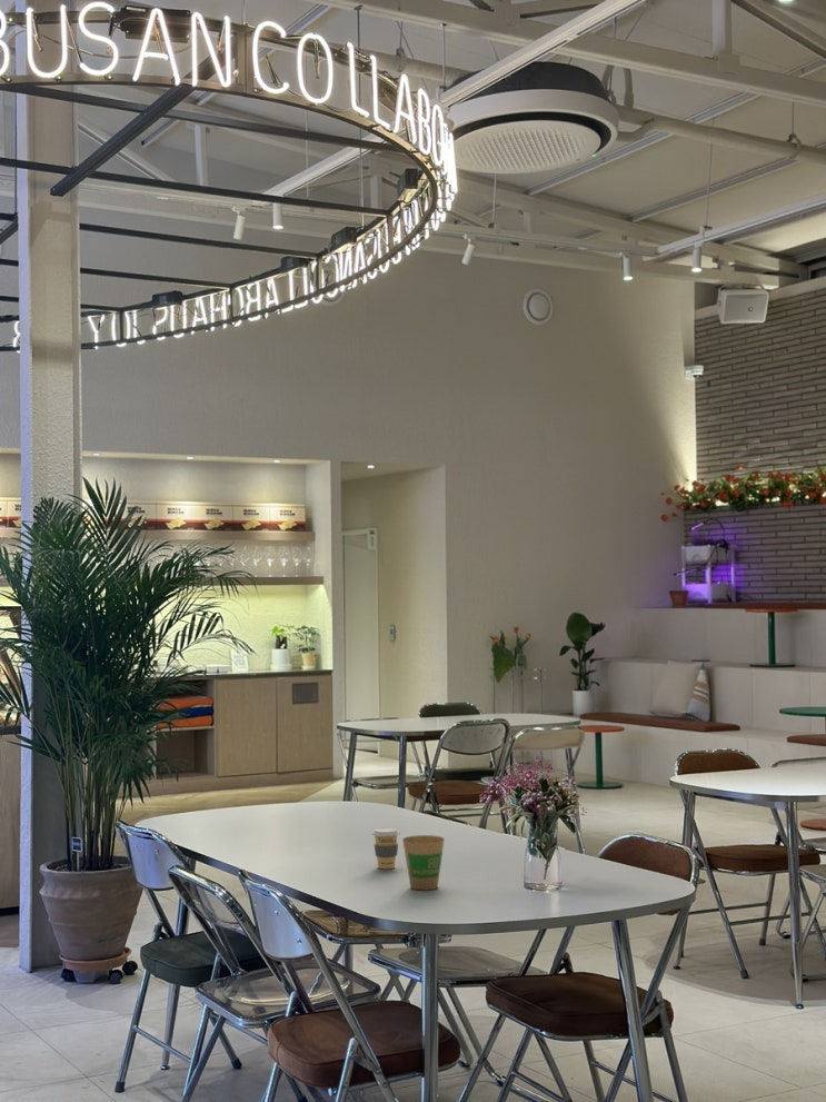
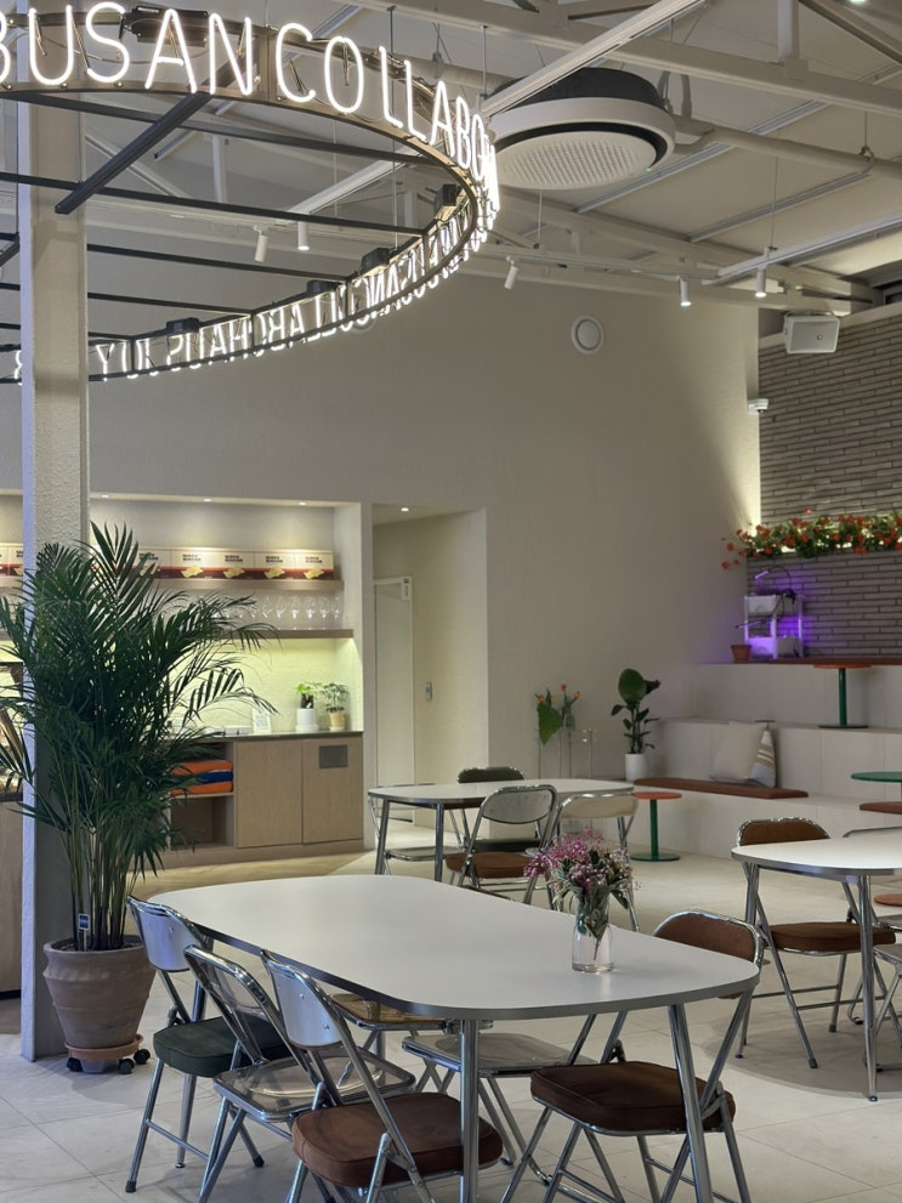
- paper cup (424, 863)
- coffee cup (386, 848)
